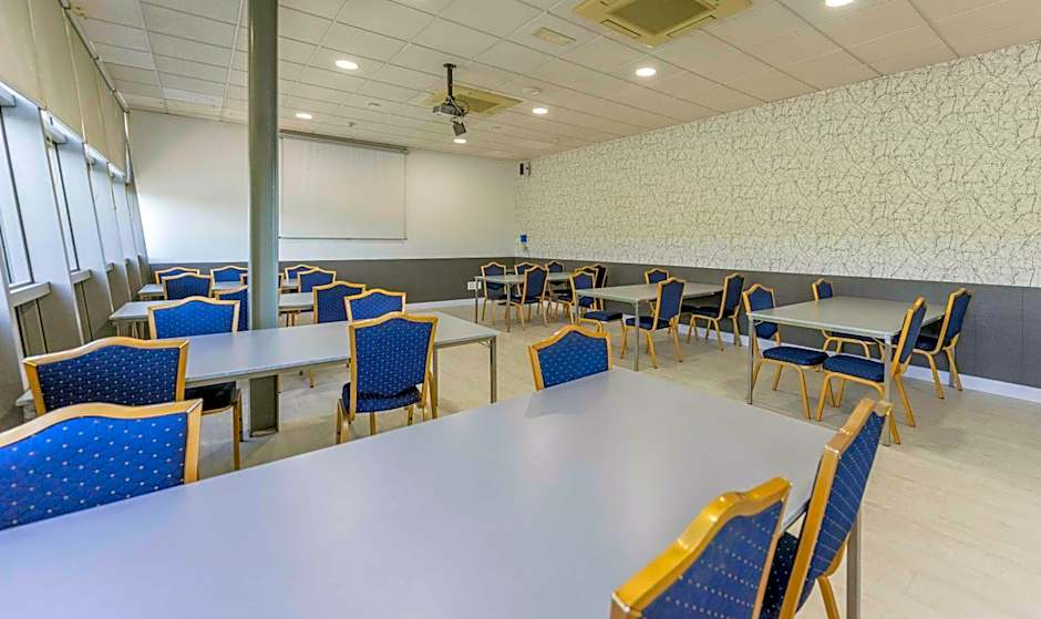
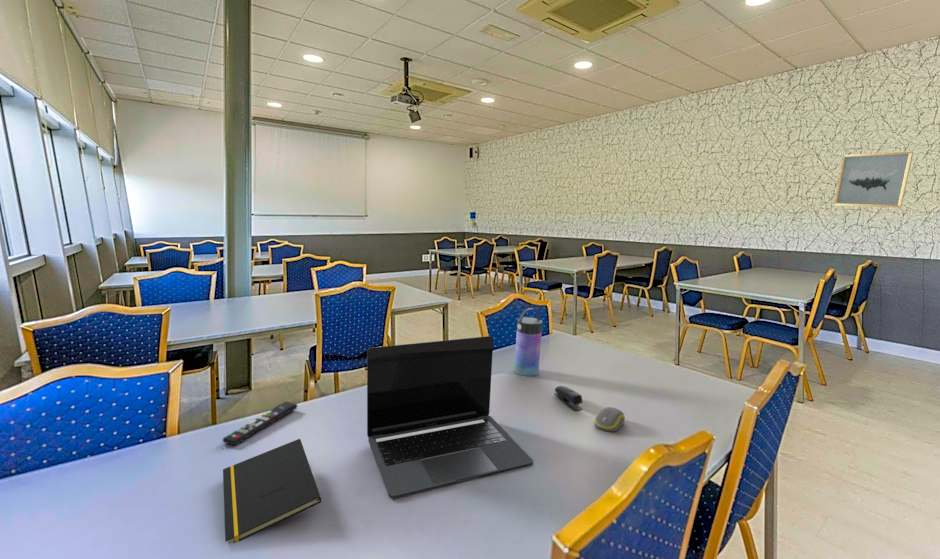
+ notepad (269, 484)
+ wall art (871, 180)
+ water bottle (528, 340)
+ computer mouse (610, 417)
+ stapler (568, 394)
+ remote control (263, 421)
+ laptop (449, 406)
